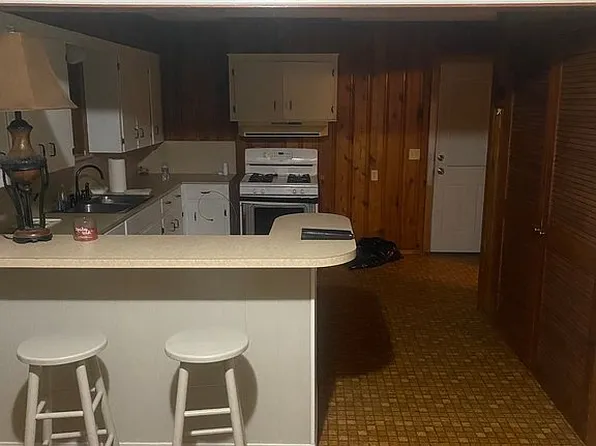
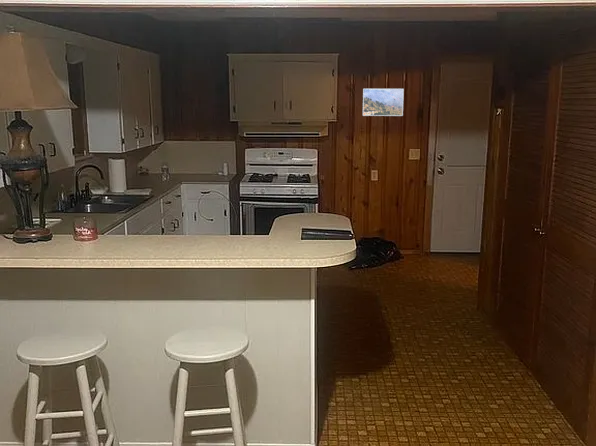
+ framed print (382, 102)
